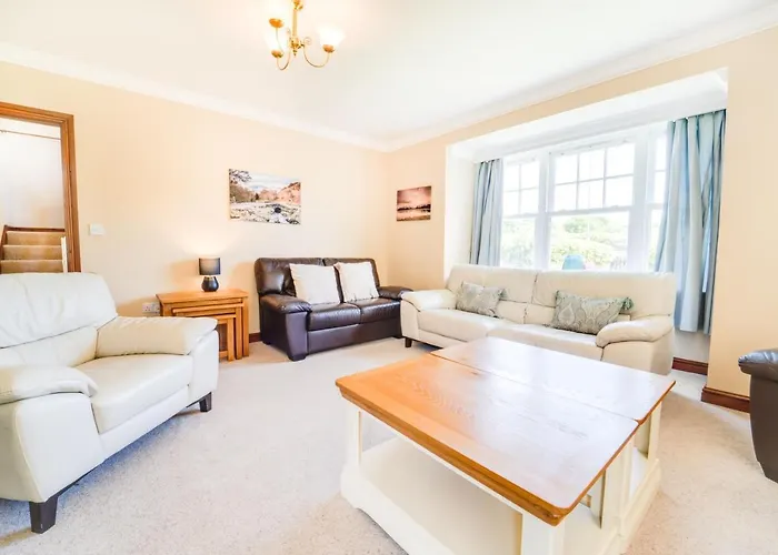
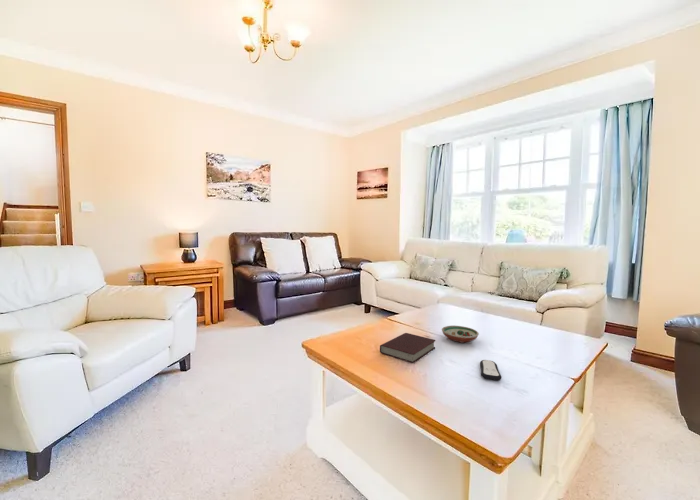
+ book (408, 346)
+ remote control (489, 369)
+ decorative bowl (459, 335)
